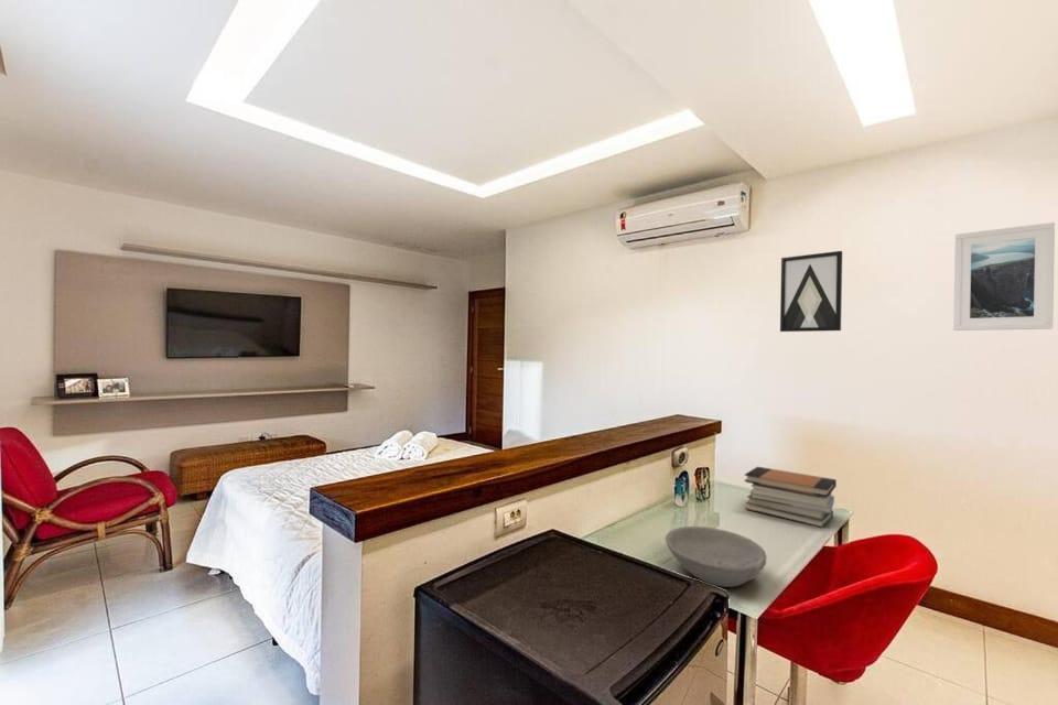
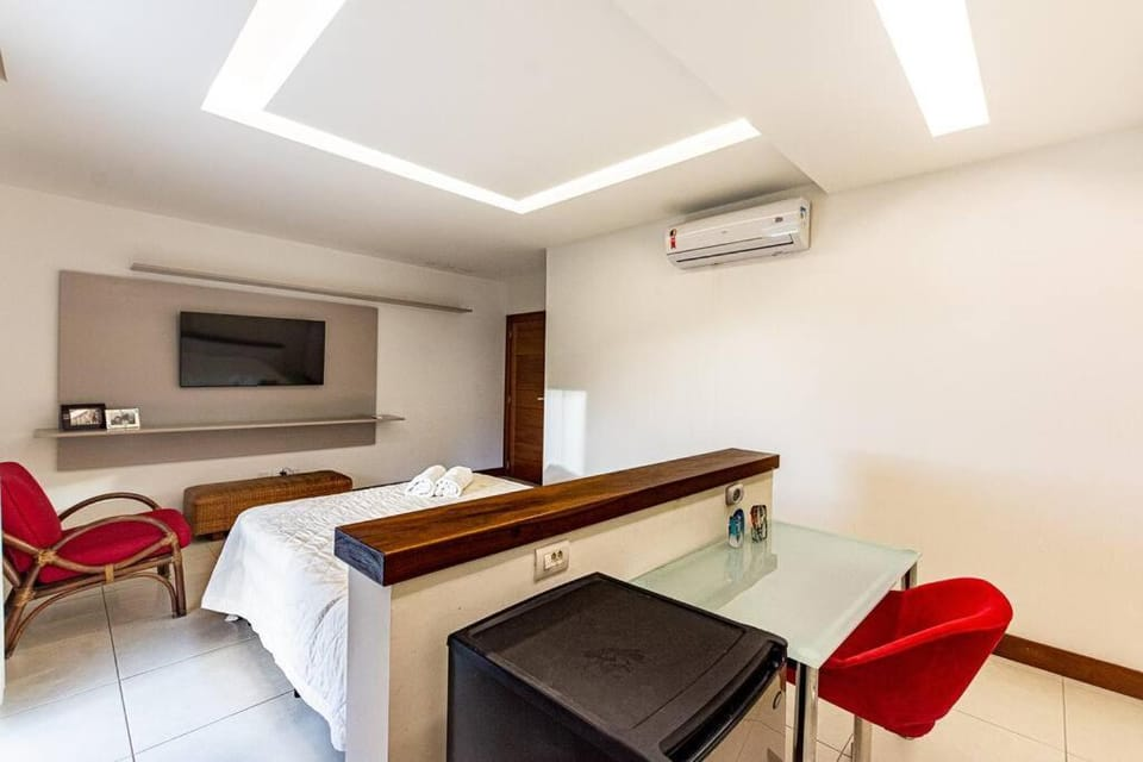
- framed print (1001, 279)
- book stack (789, 495)
- bowl (713, 558)
- wall art (810, 293)
